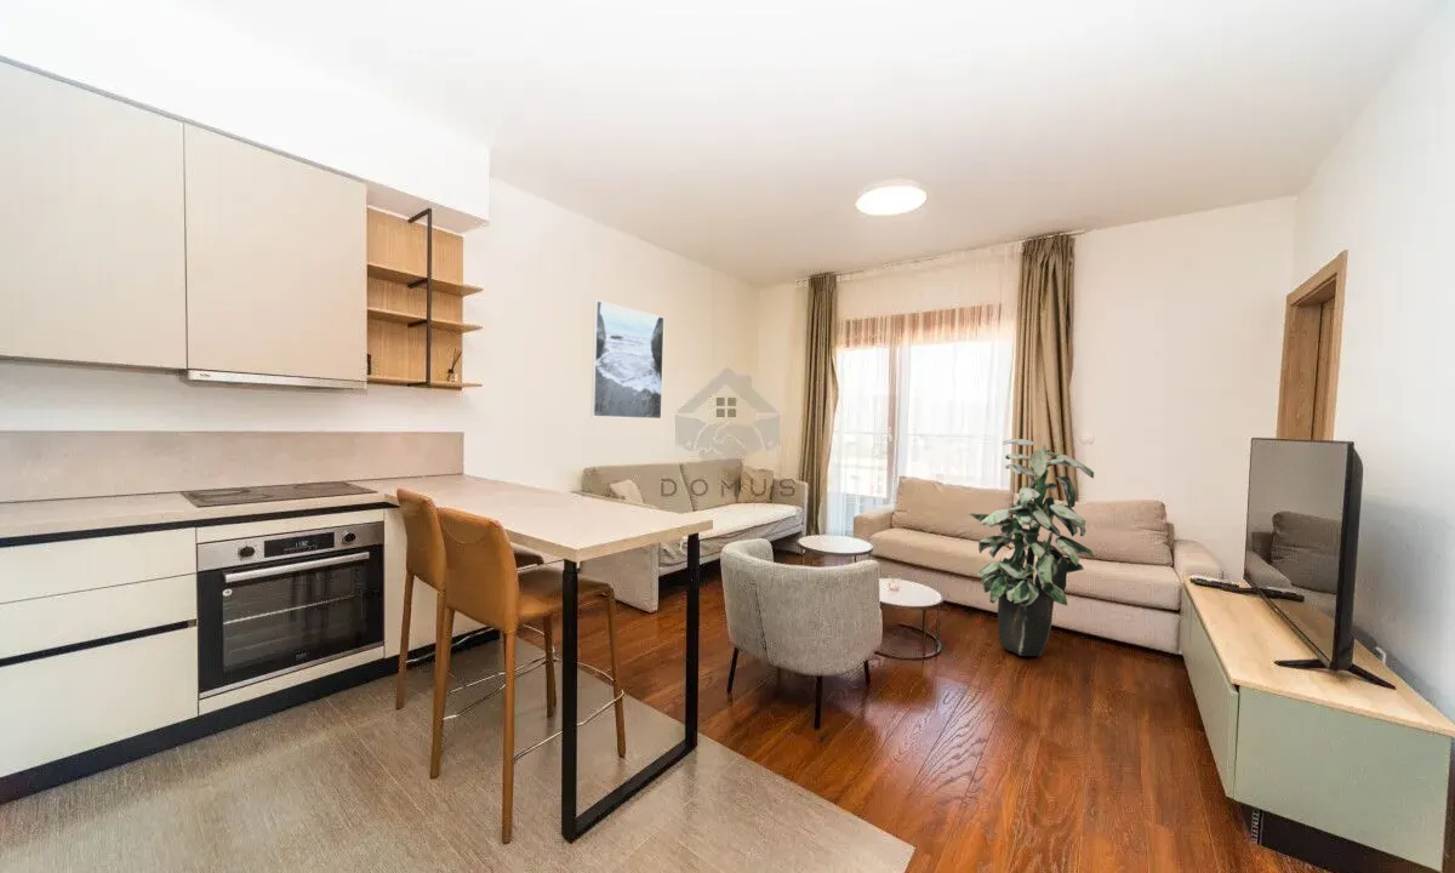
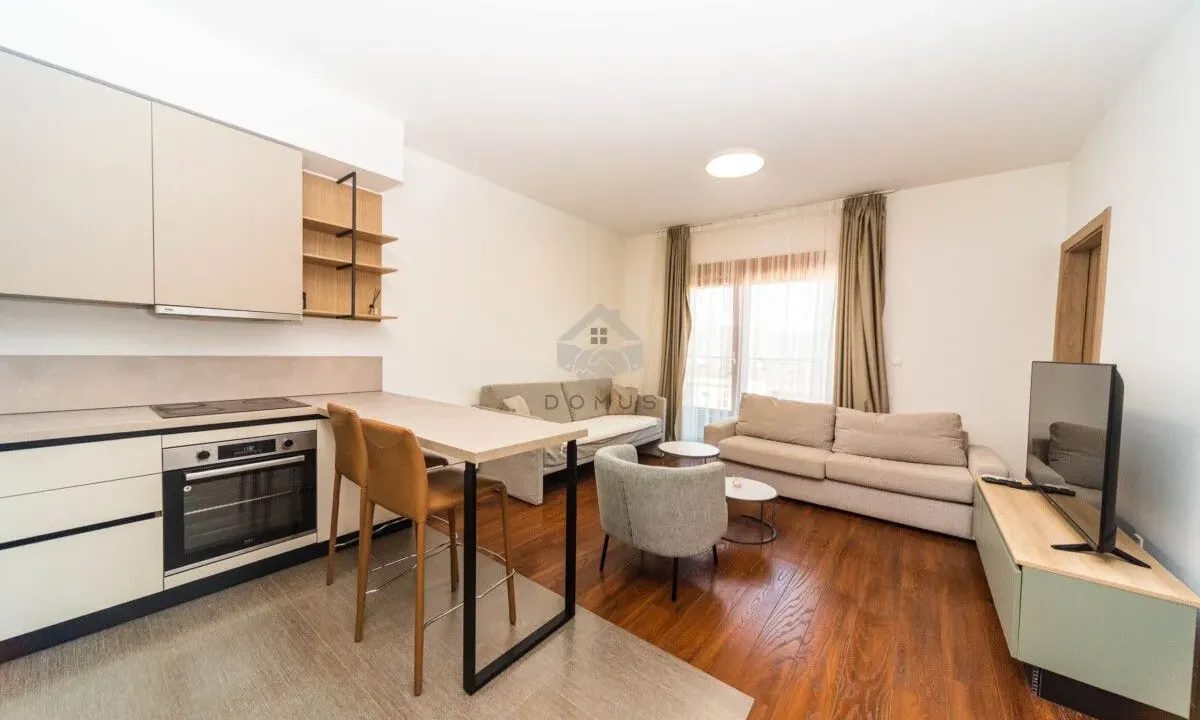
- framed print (629, 364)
- indoor plant (1026, 544)
